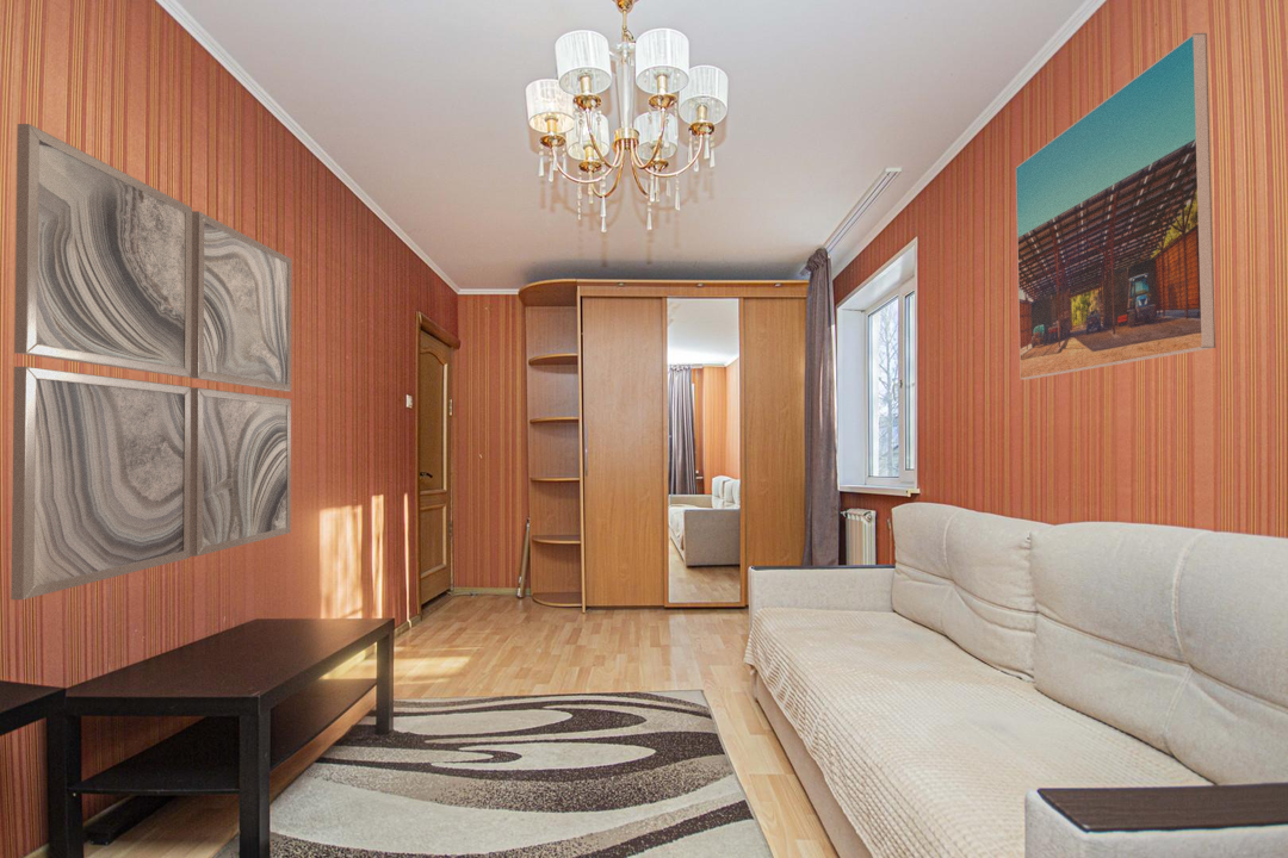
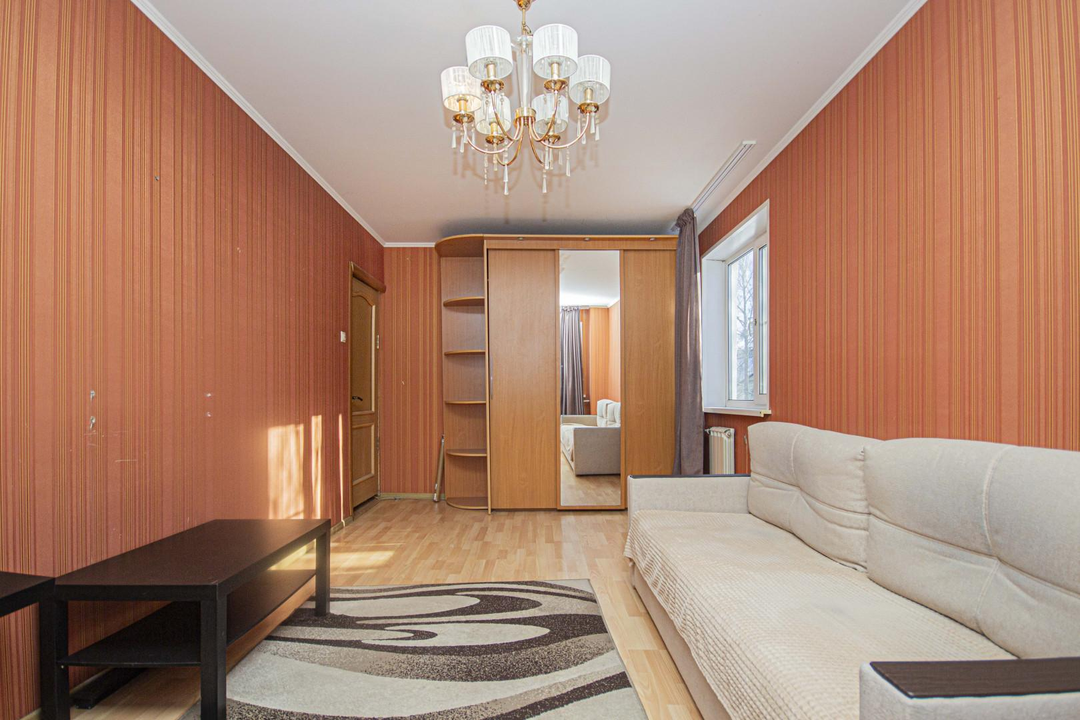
- wall art (188, 386)
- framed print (1095, 240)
